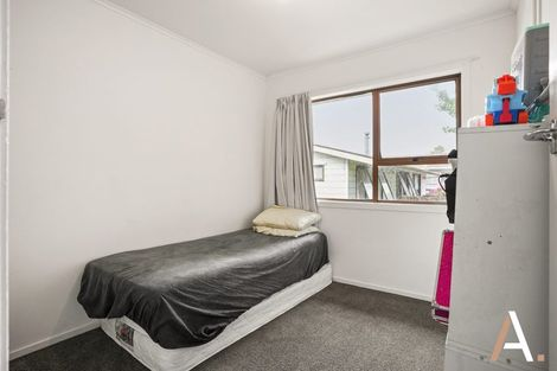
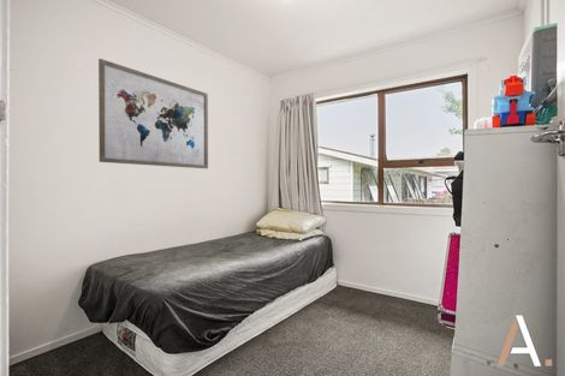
+ wall art (161, 123)
